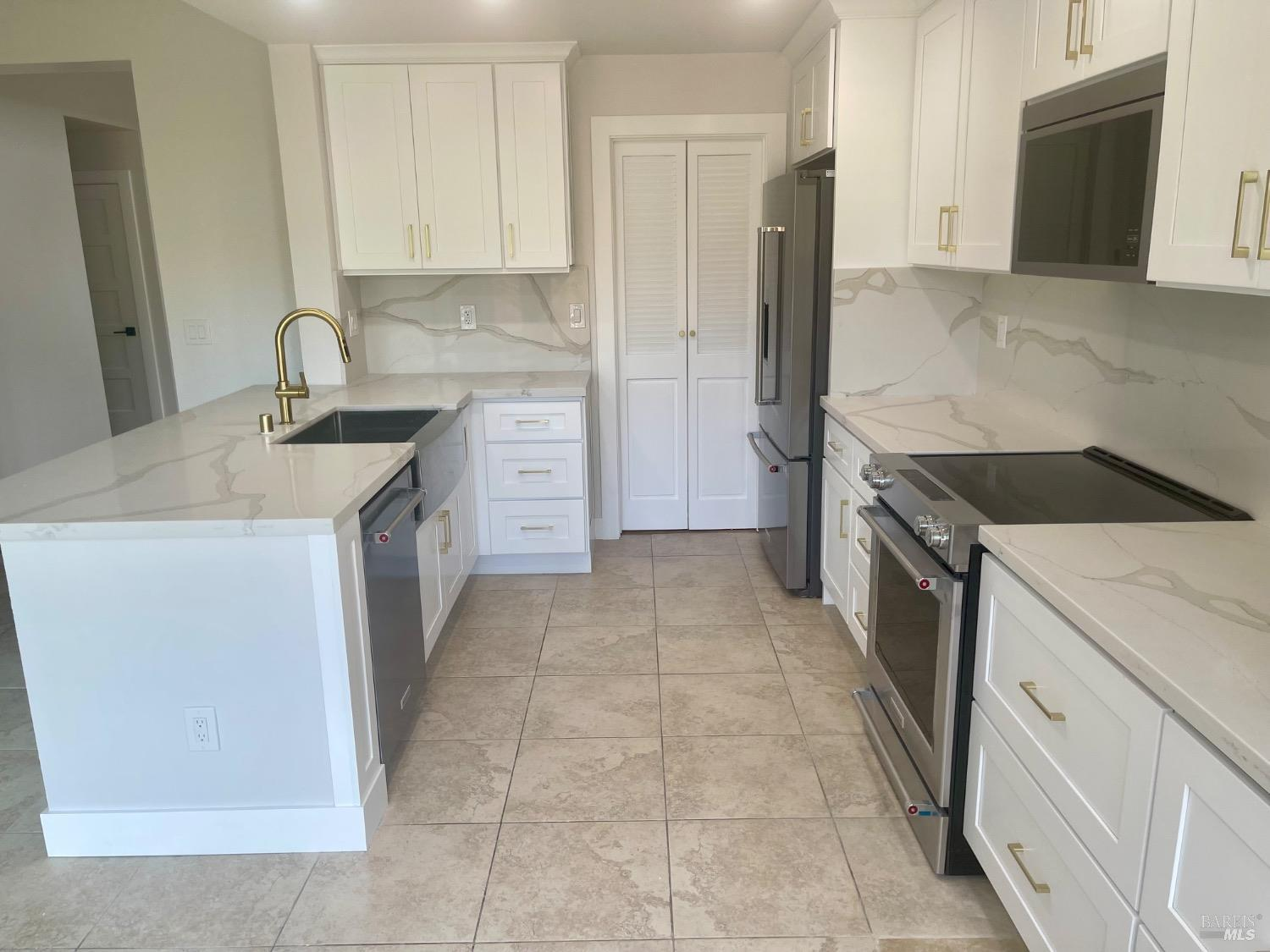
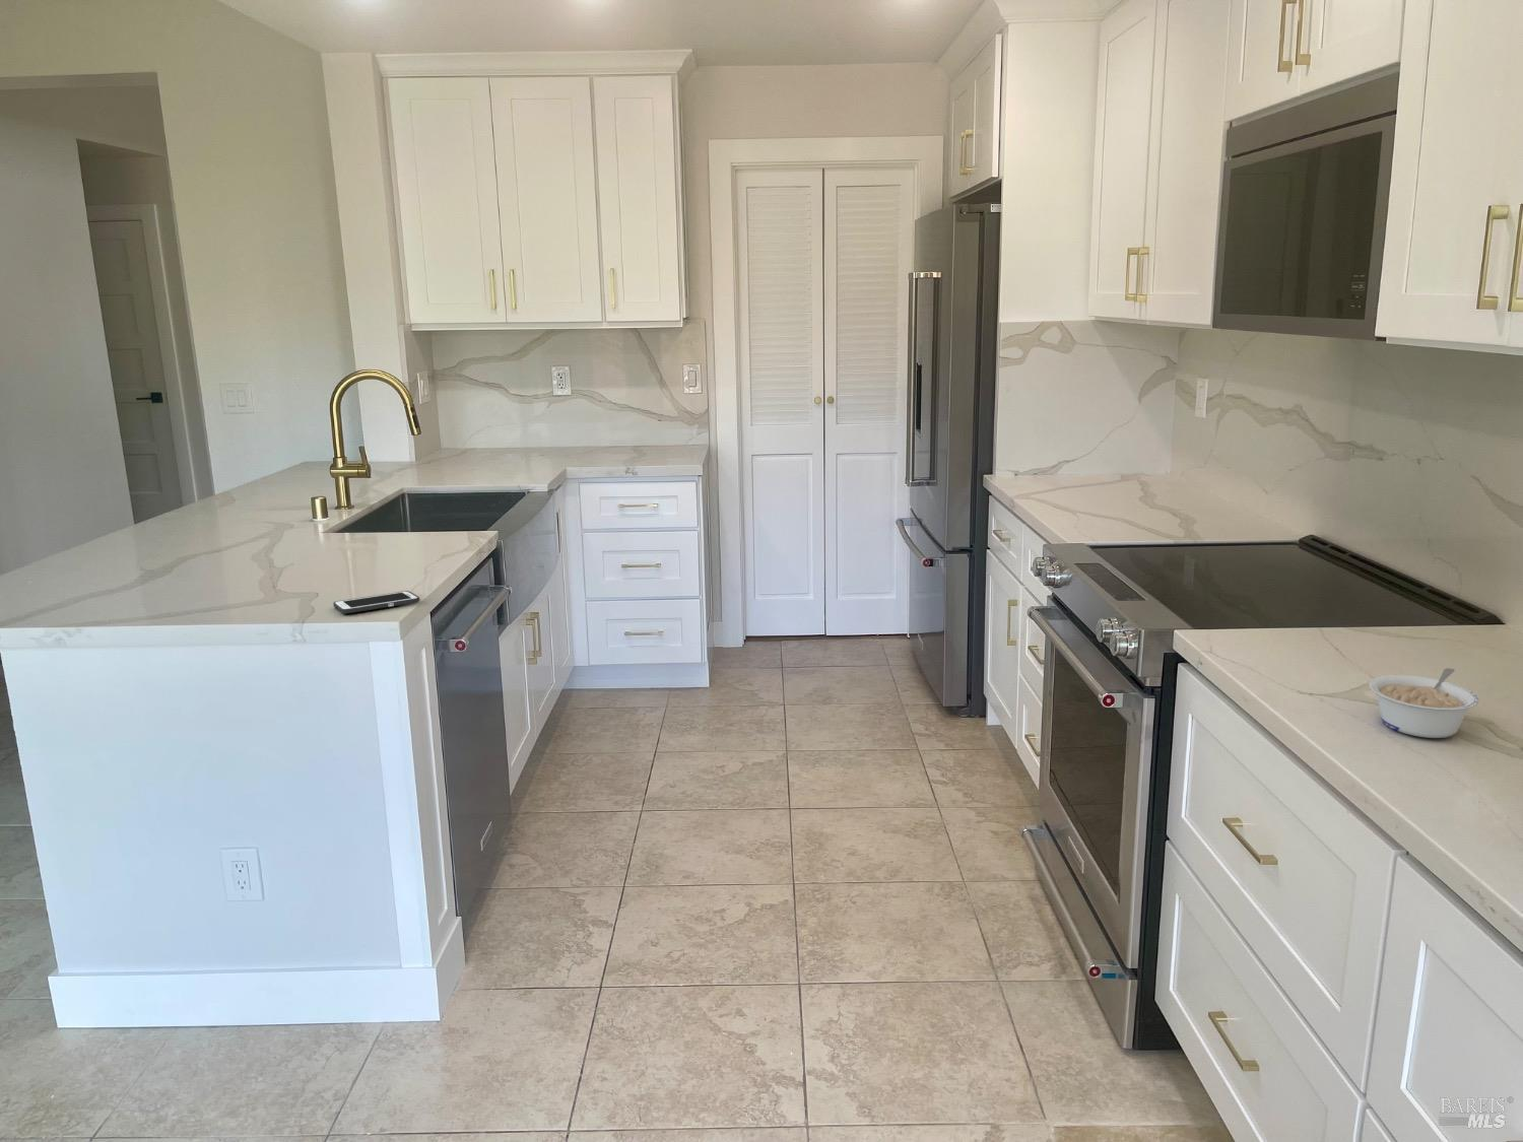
+ legume (1420, 703)
+ cell phone (377, 602)
